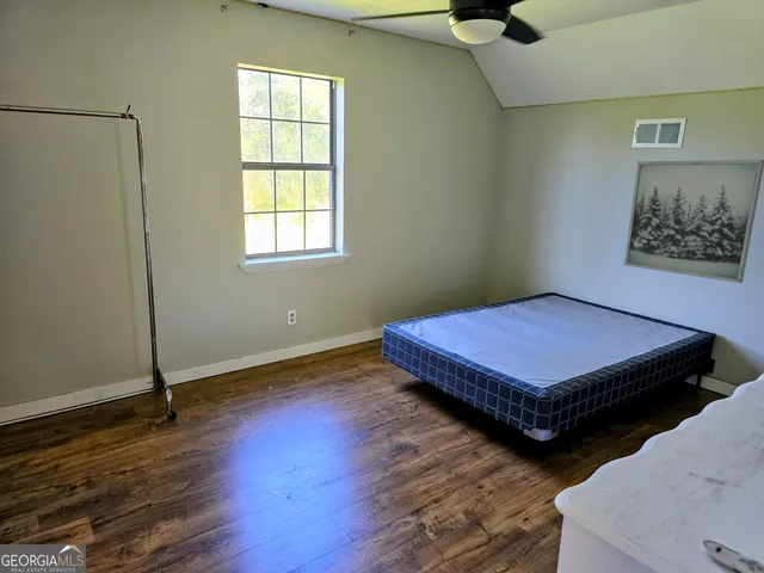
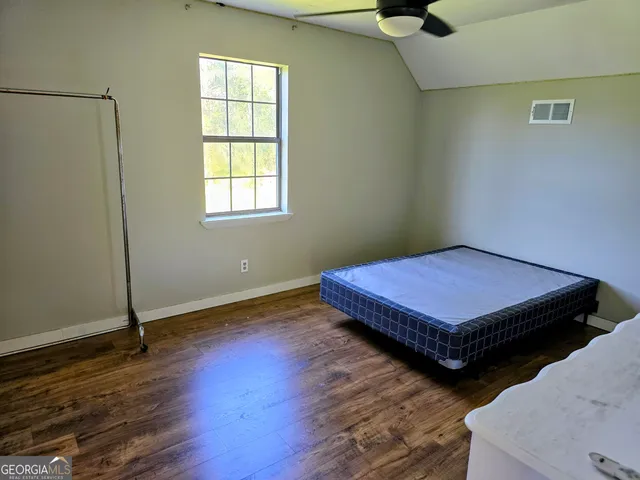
- wall art (686, 217)
